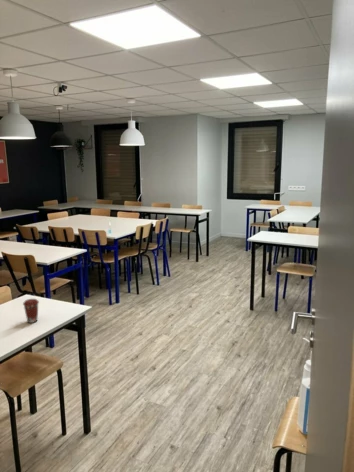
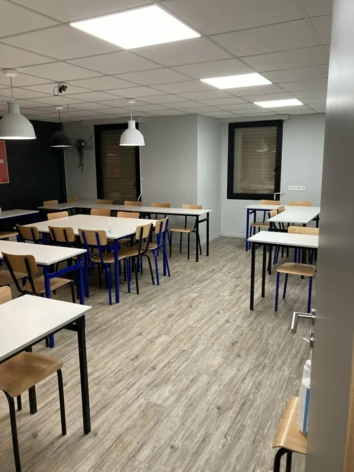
- coffee cup (31, 310)
